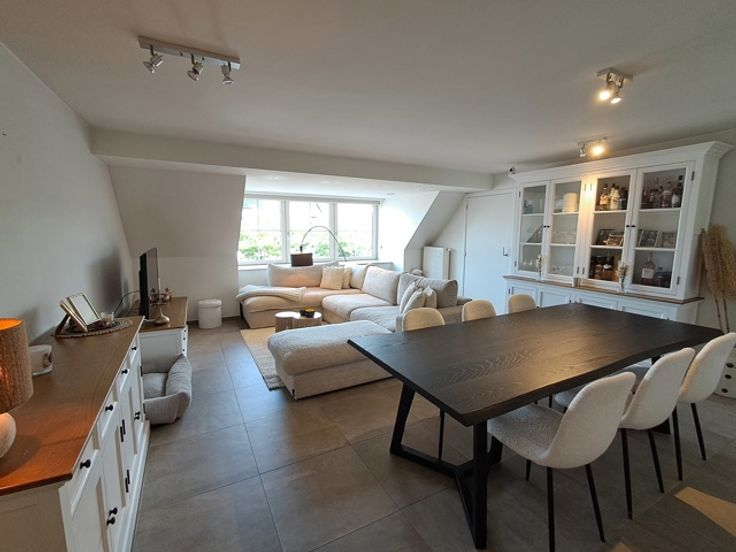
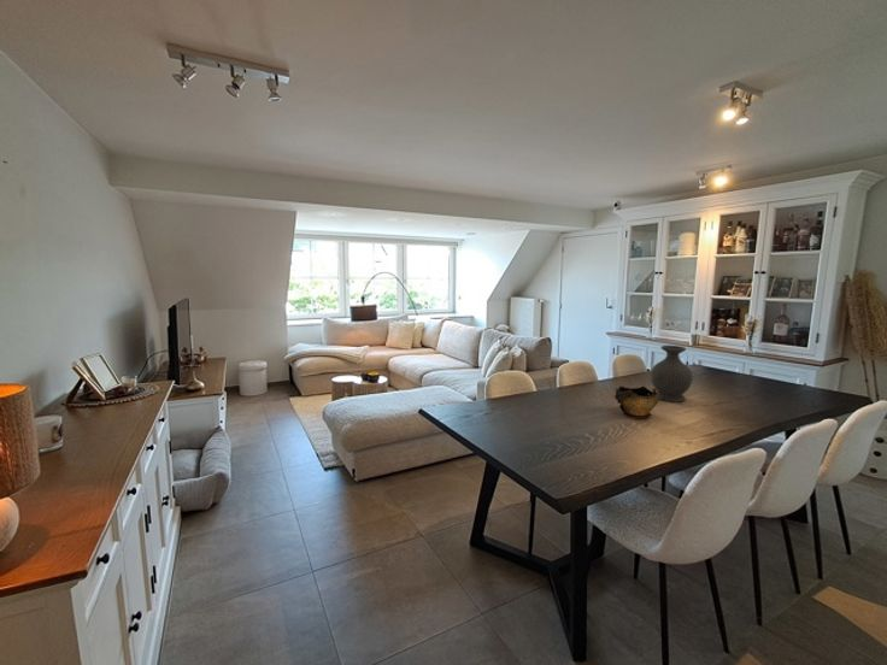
+ decorative bowl (635, 399)
+ vase (671, 372)
